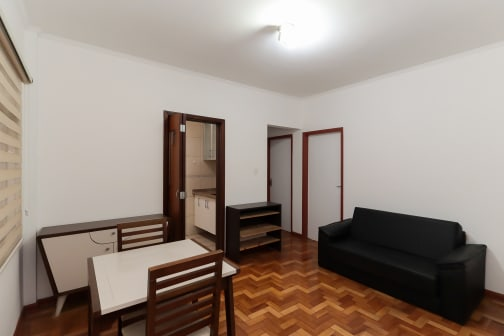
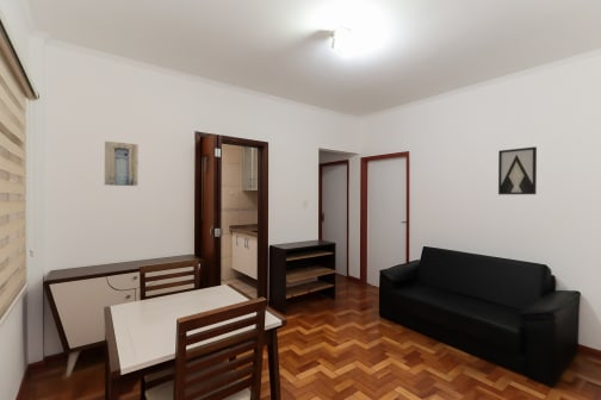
+ wall art (516, 171)
+ wall art (120, 164)
